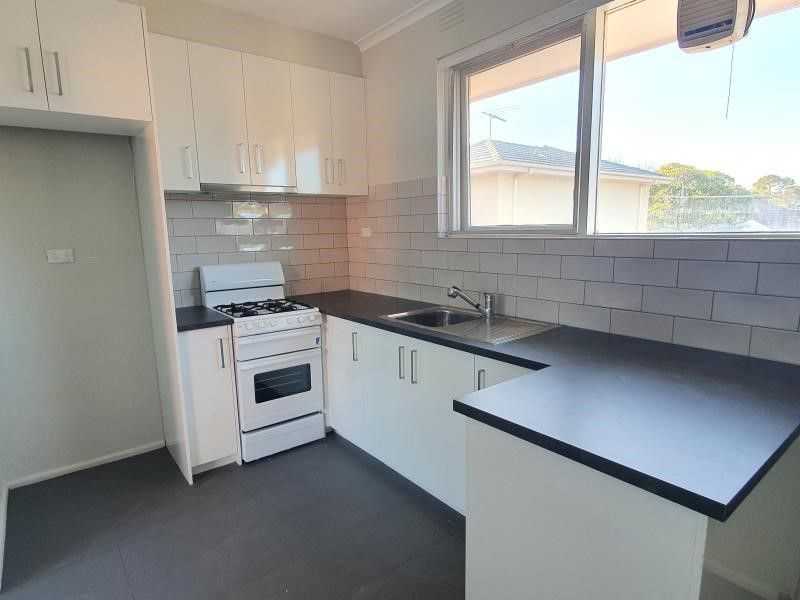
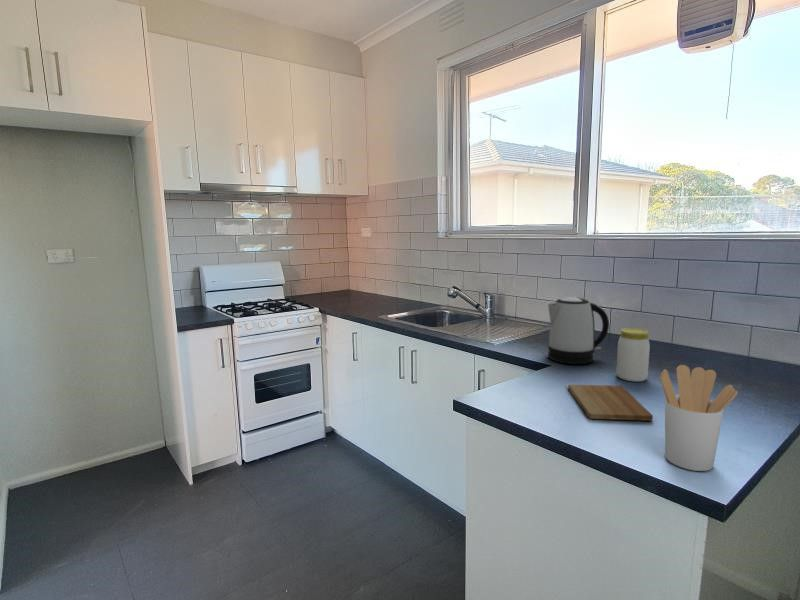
+ kettle (577, 328)
+ cutting board (606, 400)
+ jar (633, 354)
+ utensil holder (692, 413)
